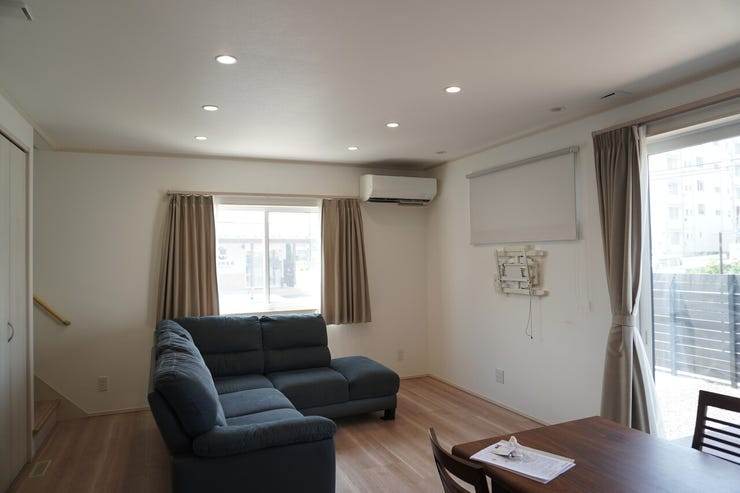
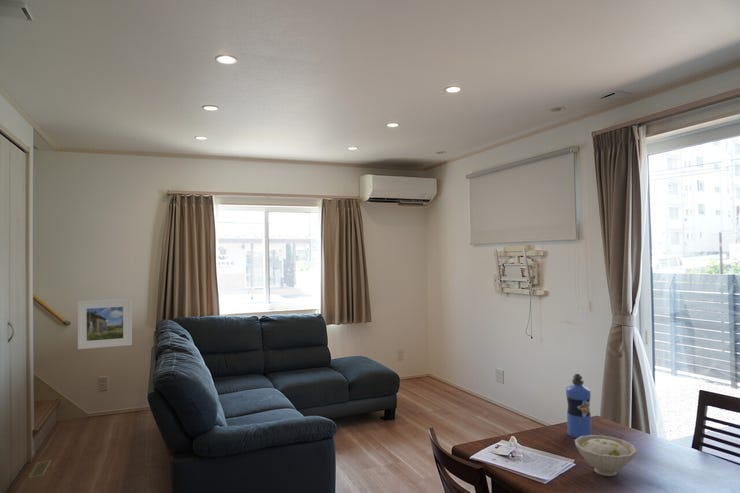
+ bowl (604, 456)
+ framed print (105, 323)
+ water bottle (578, 404)
